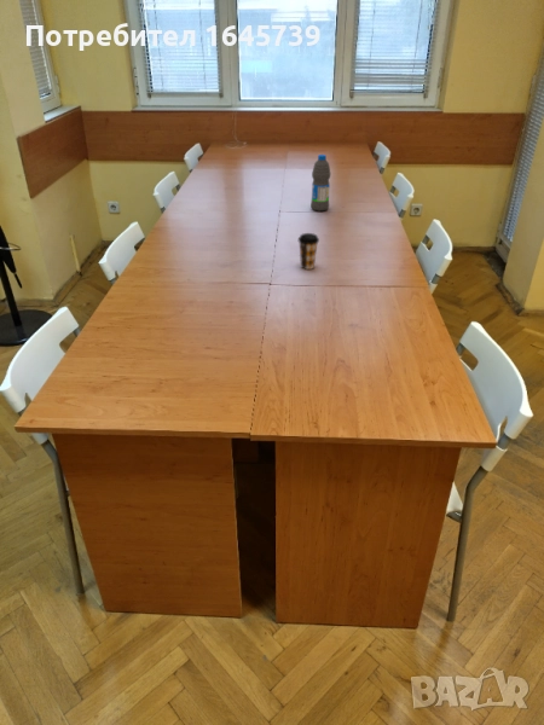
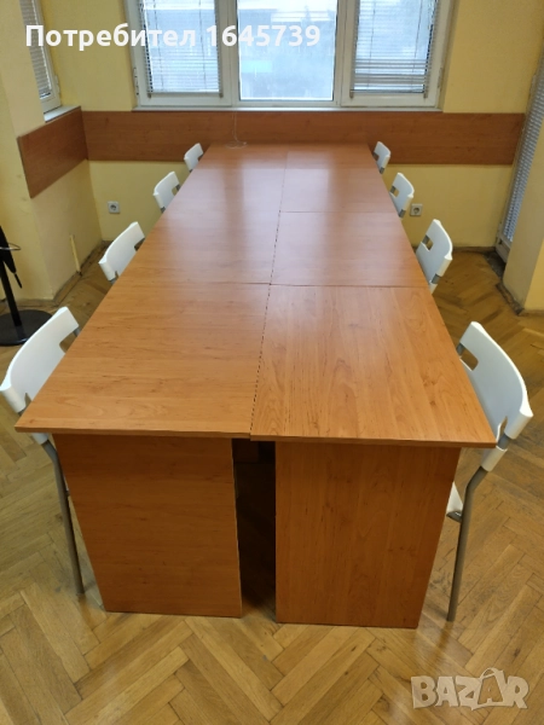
- water bottle (320, 182)
- coffee cup (307, 251)
